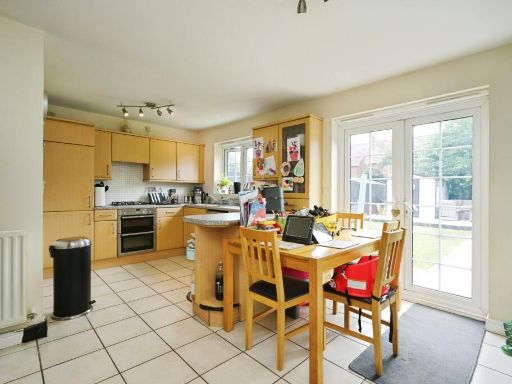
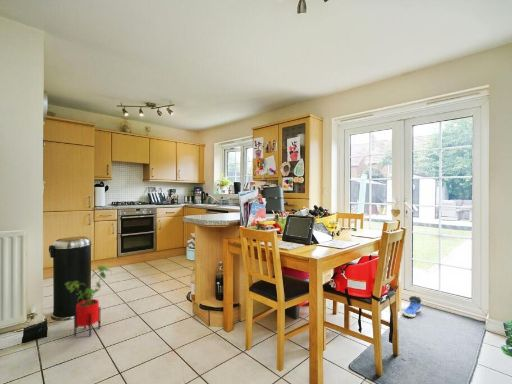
+ house plant (90, 299)
+ sneaker (412, 305)
